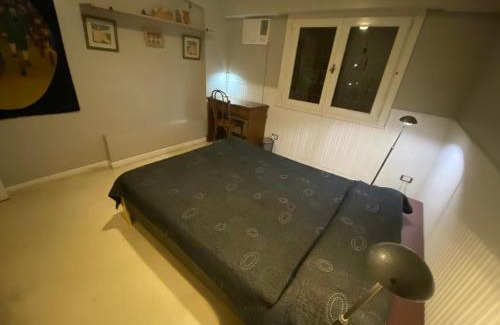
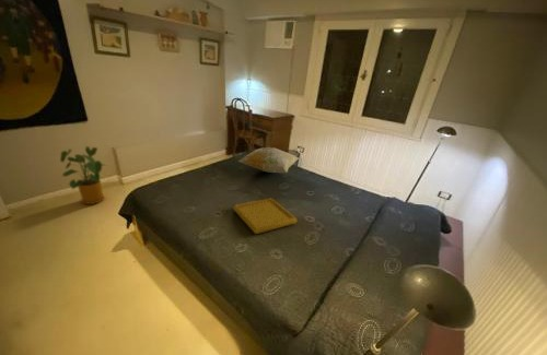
+ decorative pillow (270, 159)
+ serving tray (264, 214)
+ house plant (85, 177)
